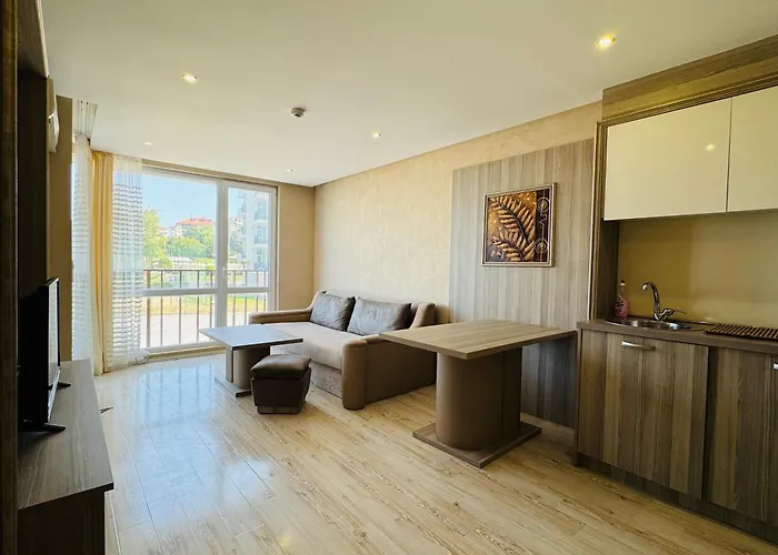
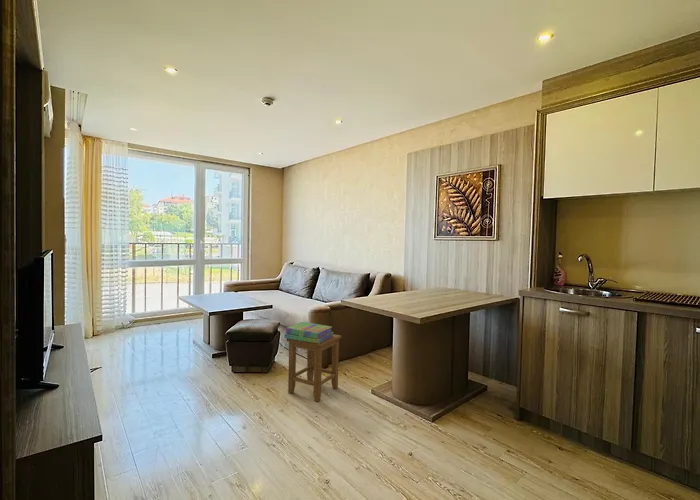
+ stool (314, 363)
+ stack of books (309, 332)
